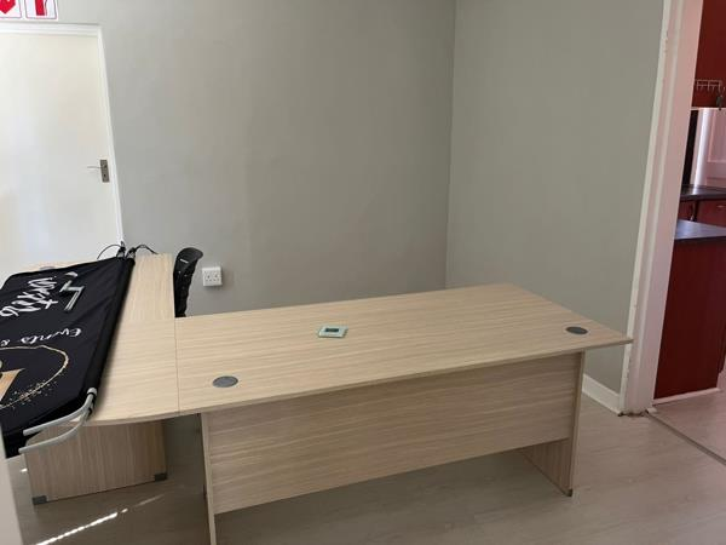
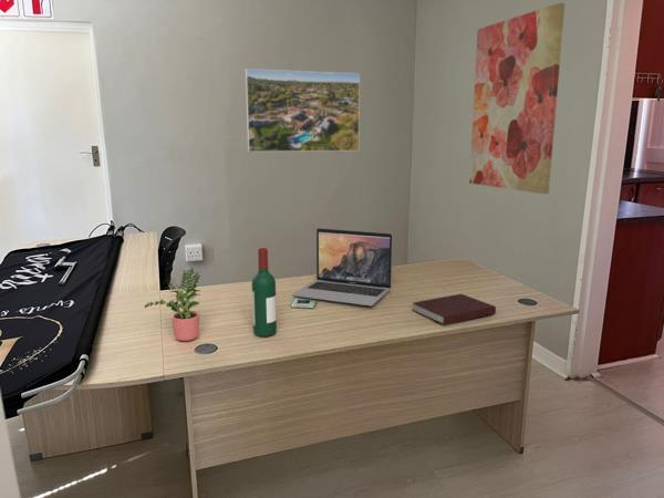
+ notebook (453, 308)
+ potted plant (174, 302)
+ wall art (510, 105)
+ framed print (304, 112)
+ laptop (342, 264)
+ wine bottle (263, 291)
